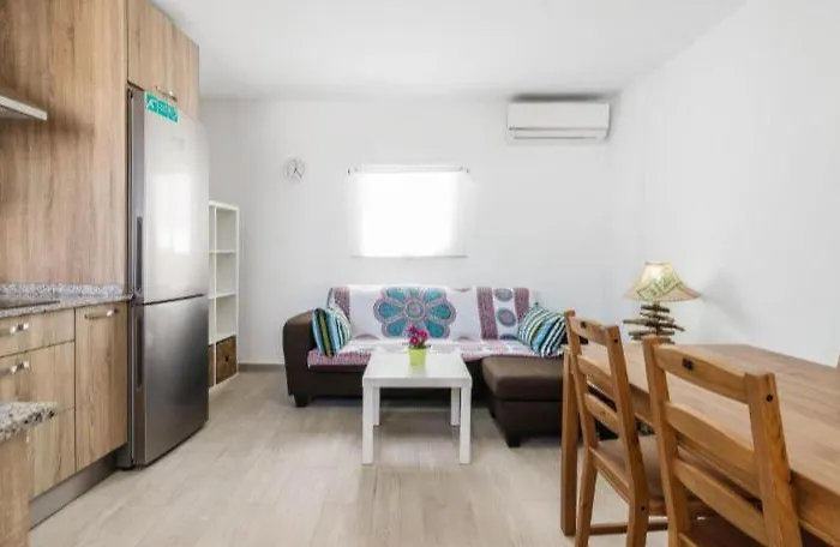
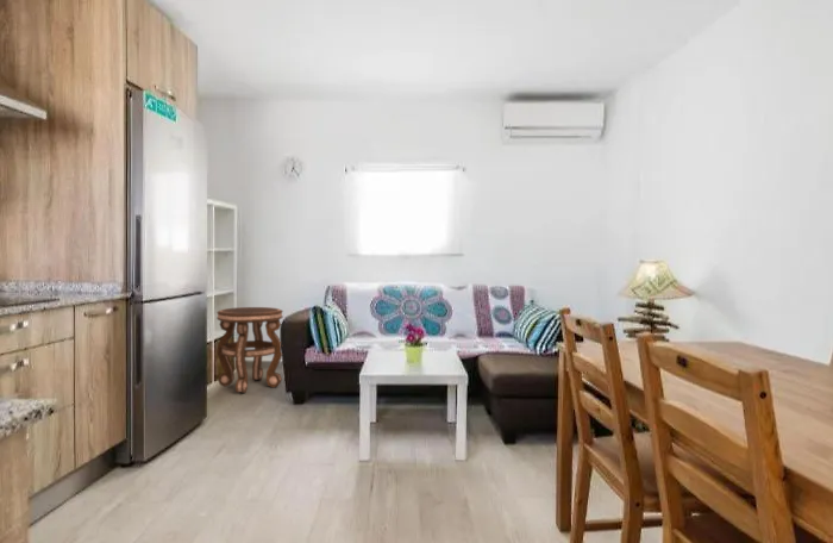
+ side table (250, 347)
